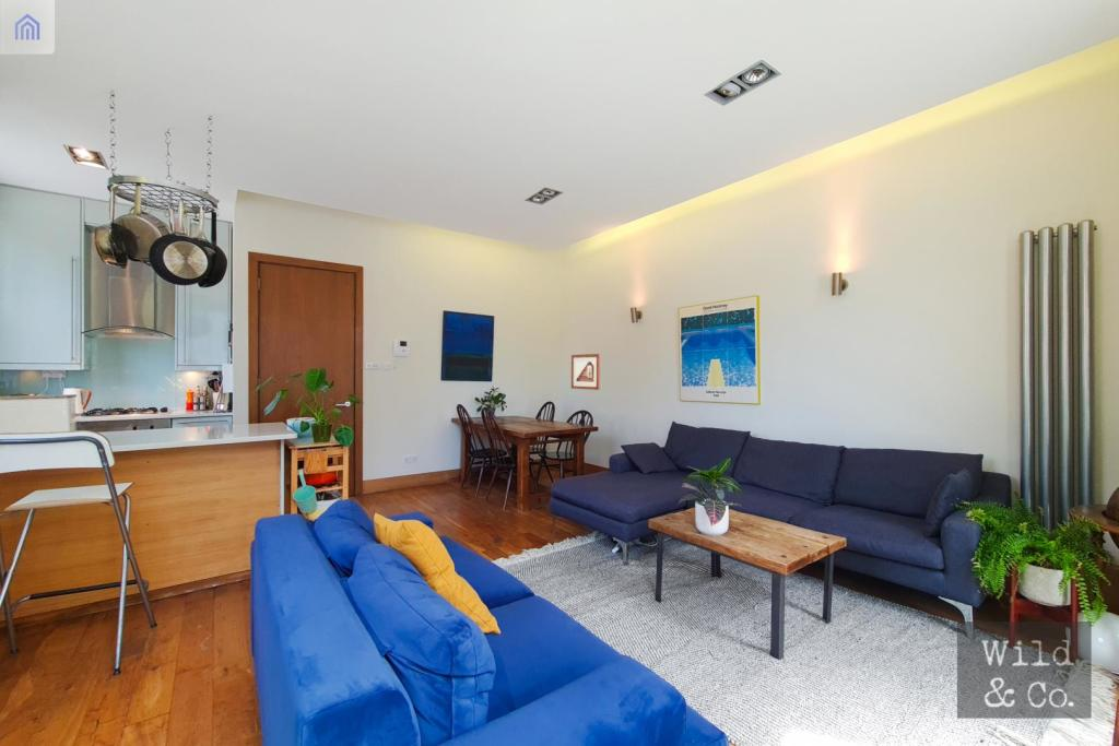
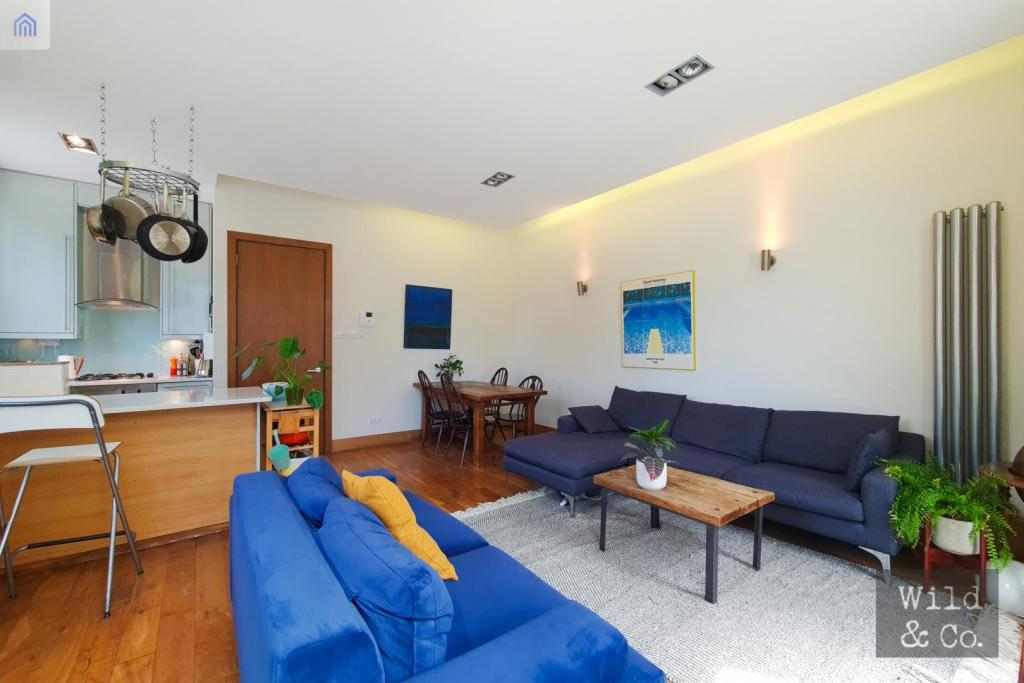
- picture frame (585, 371)
